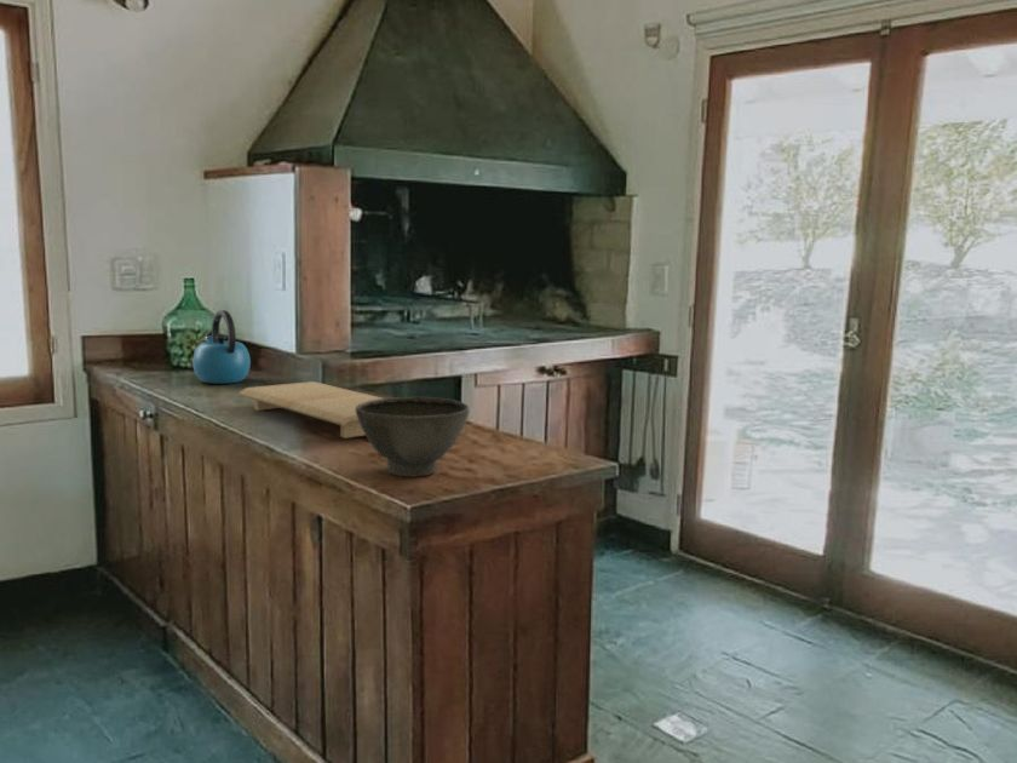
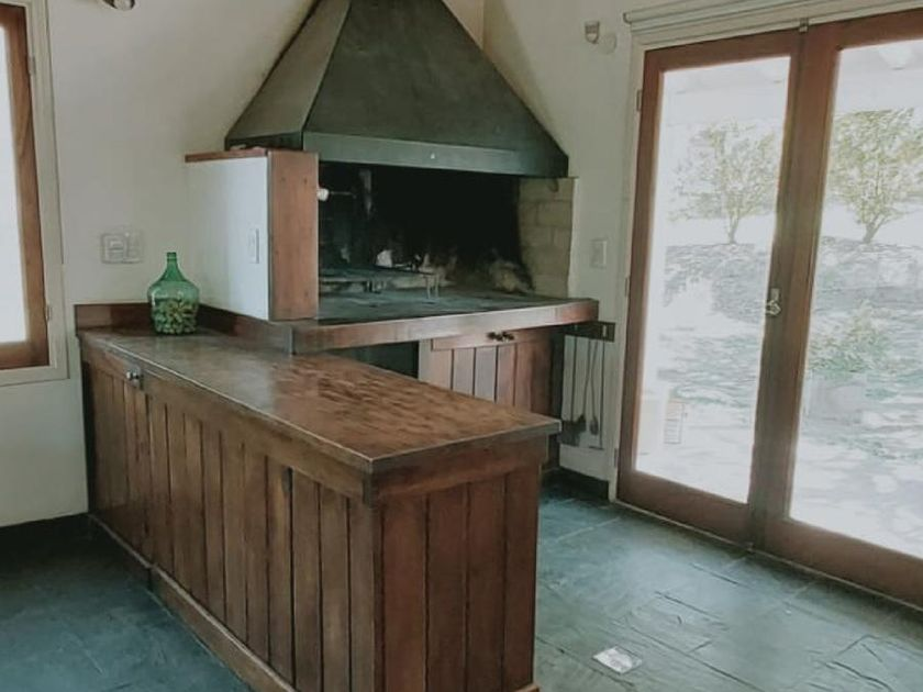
- bowl (412, 437)
- kettle (219, 345)
- cutting board (329, 408)
